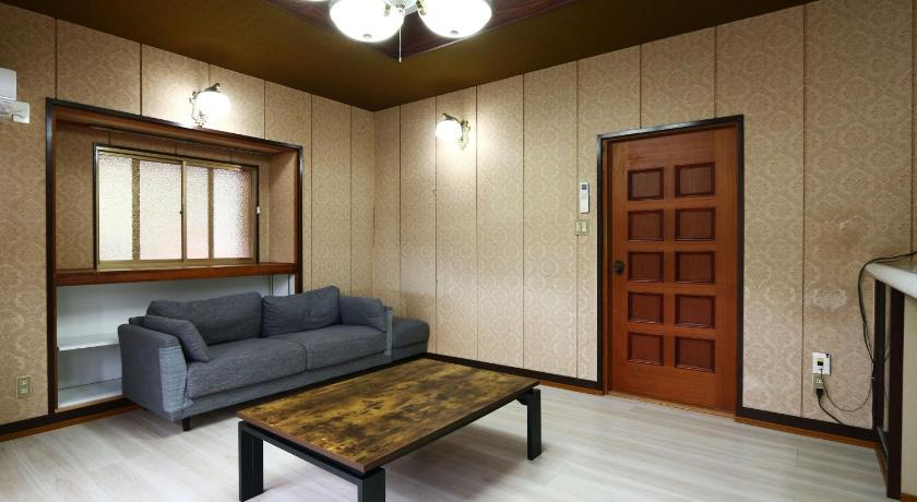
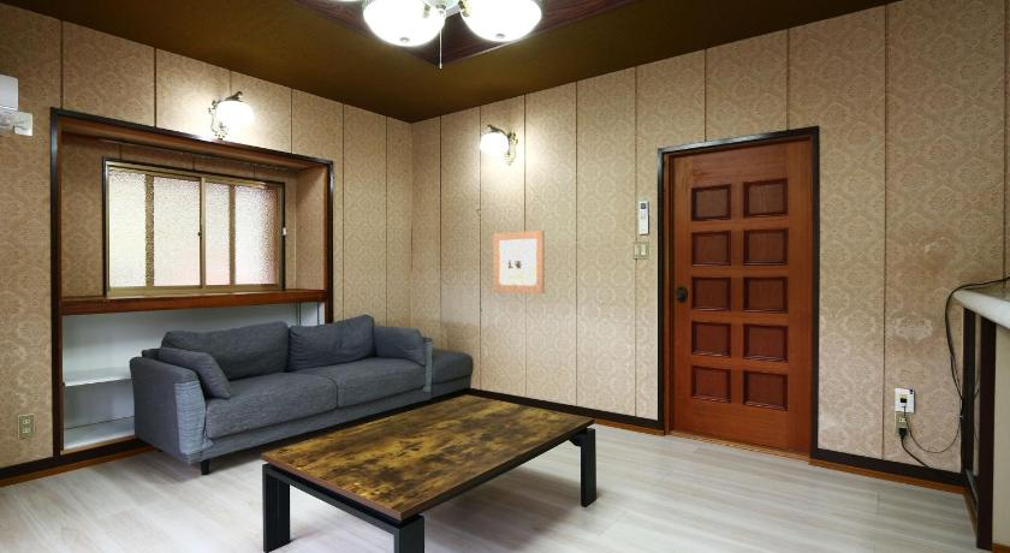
+ wall art (517, 262)
